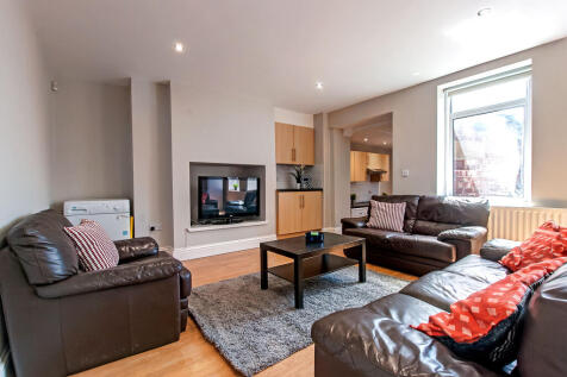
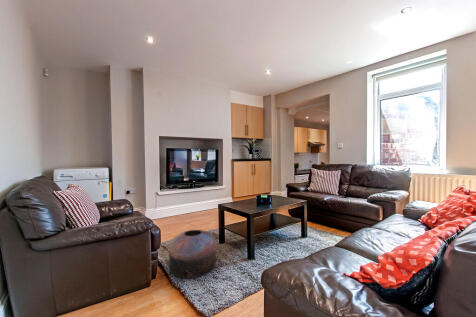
+ pouf (193, 249)
